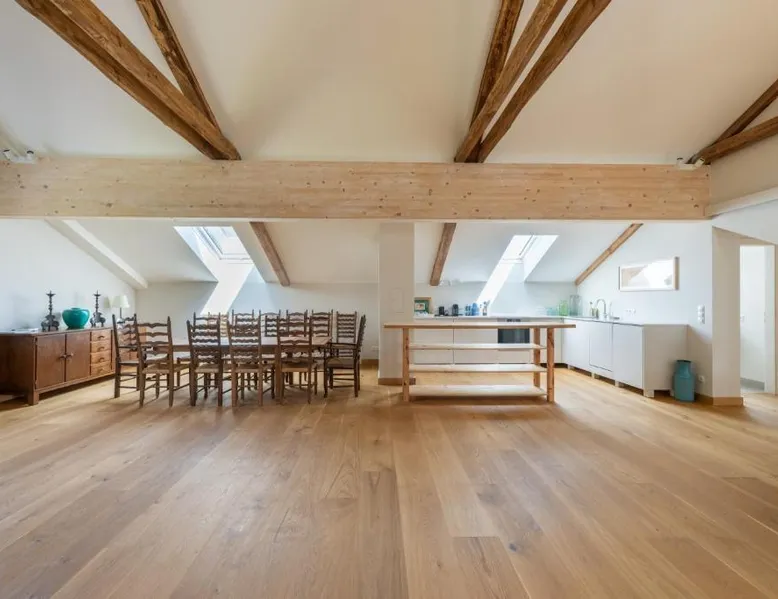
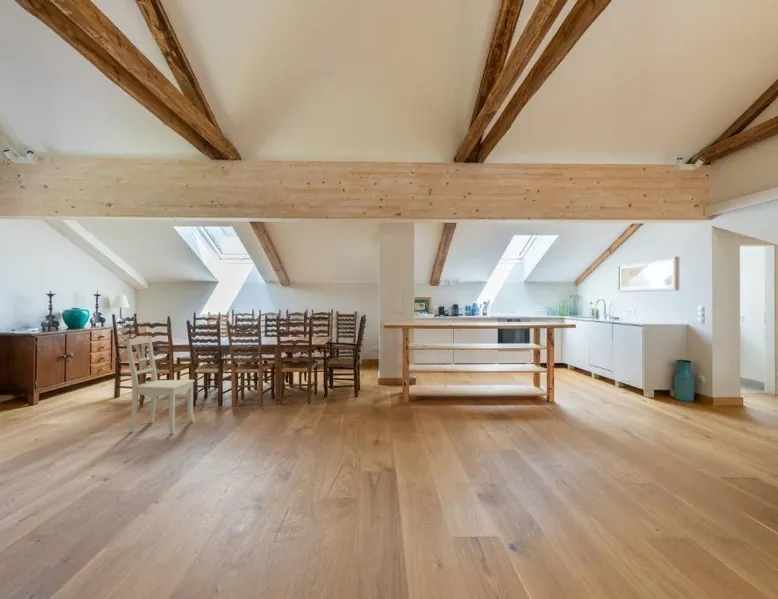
+ dining chair (161, 381)
